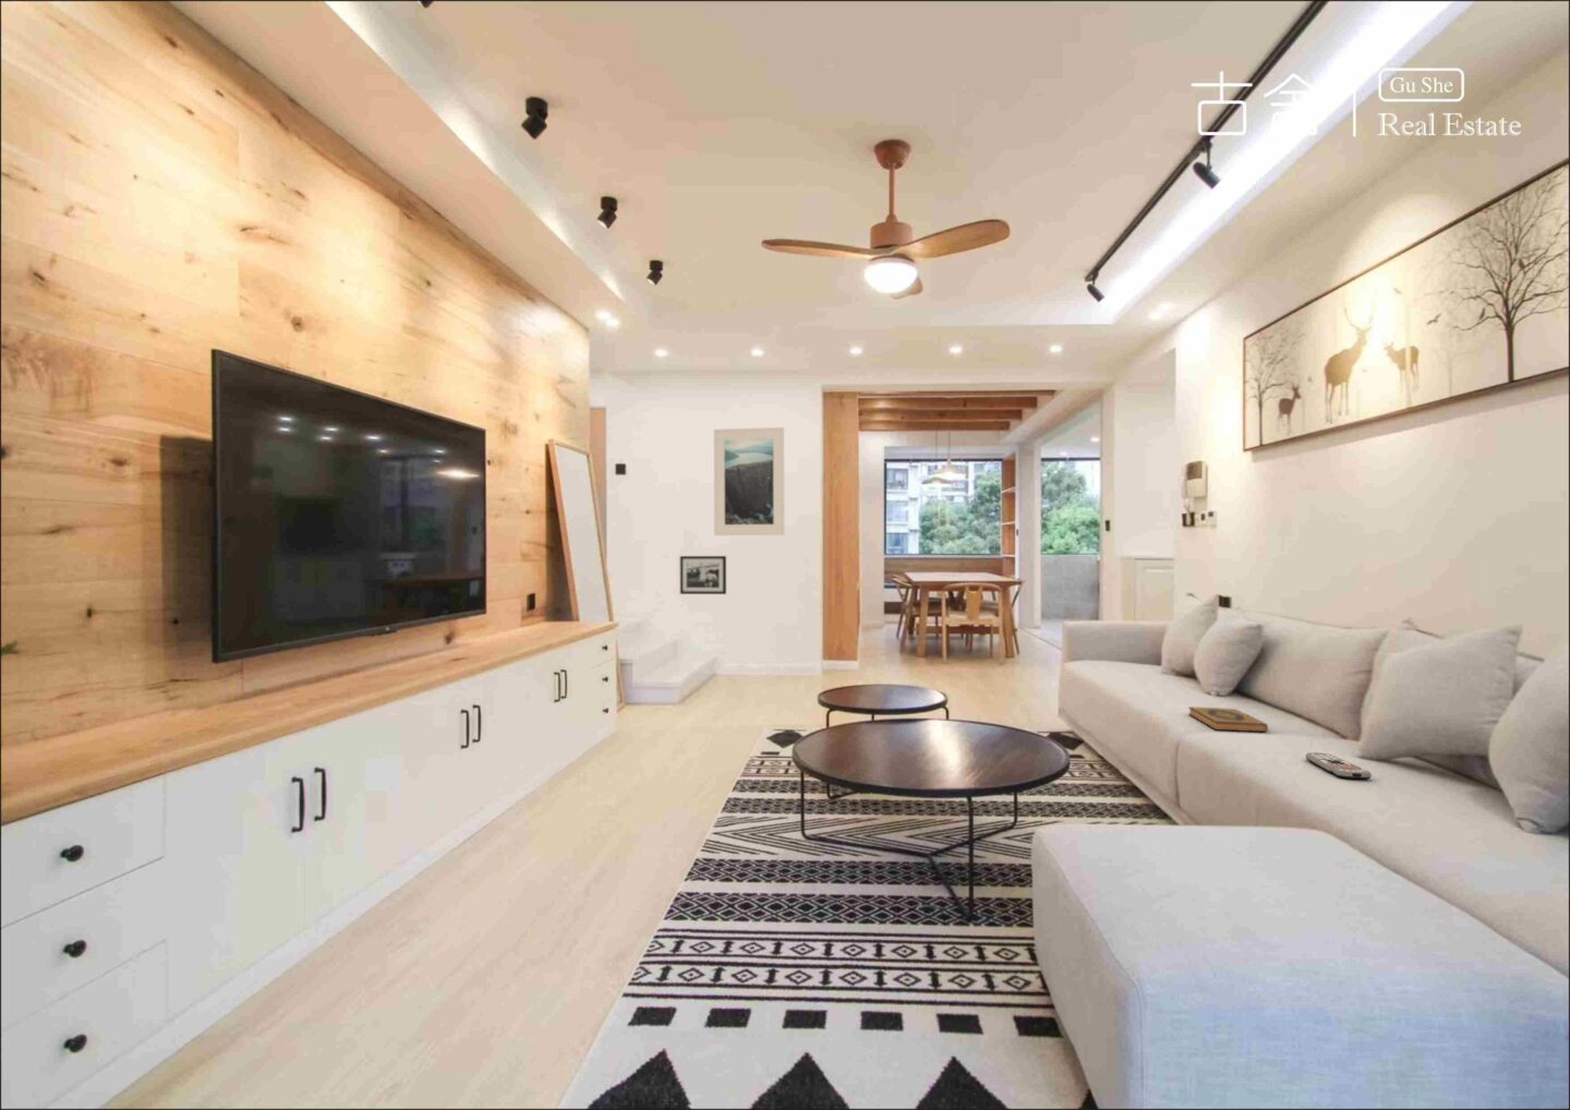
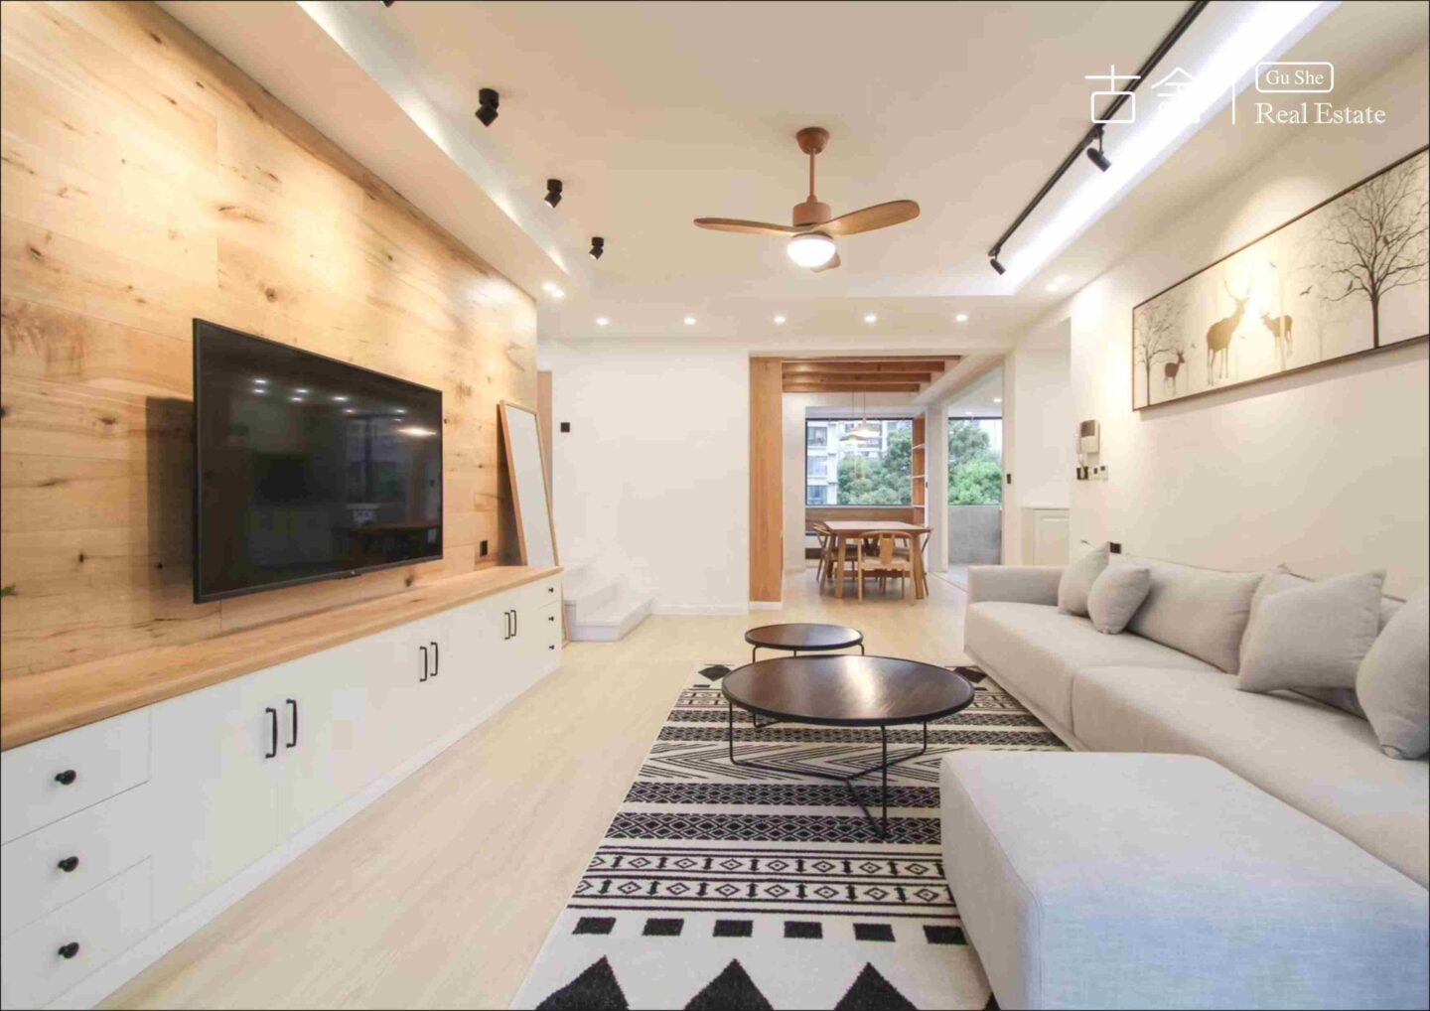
- remote control (1335, 764)
- picture frame (703, 574)
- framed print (750, 482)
- hardback book (1225, 718)
